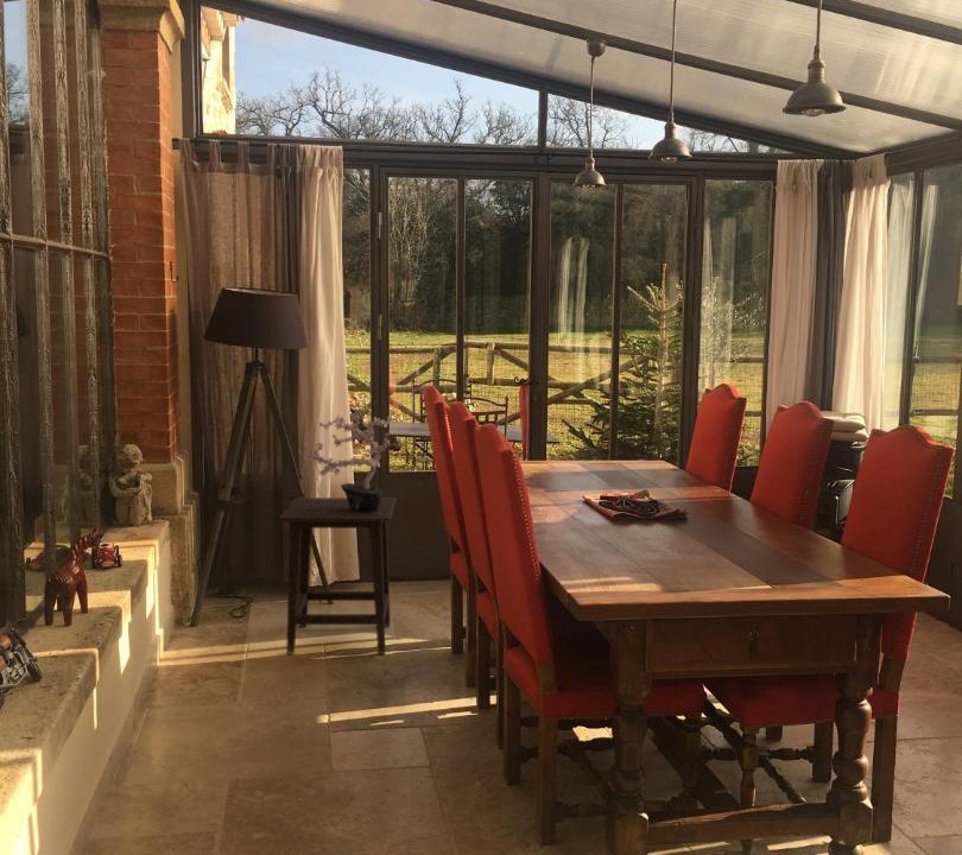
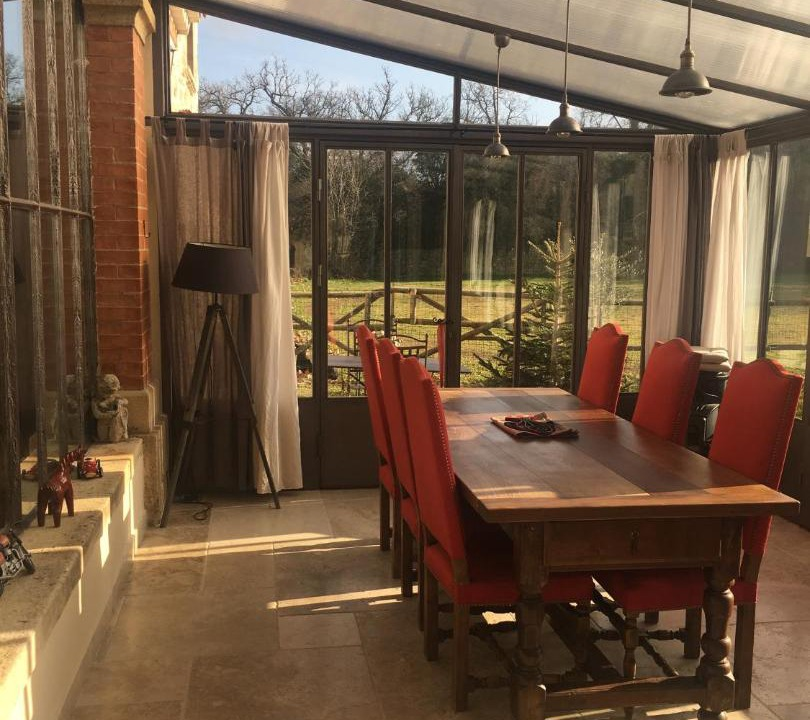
- potted plant (348, 460)
- side table (341, 591)
